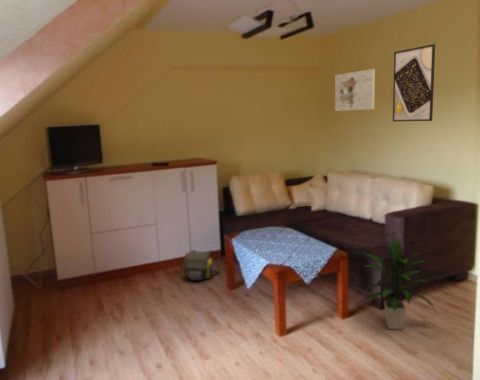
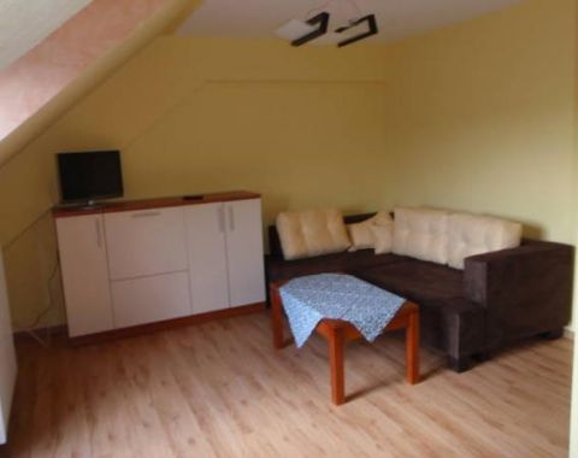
- shoulder bag (199, 263)
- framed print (353, 91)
- indoor plant (398, 285)
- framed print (412, 85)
